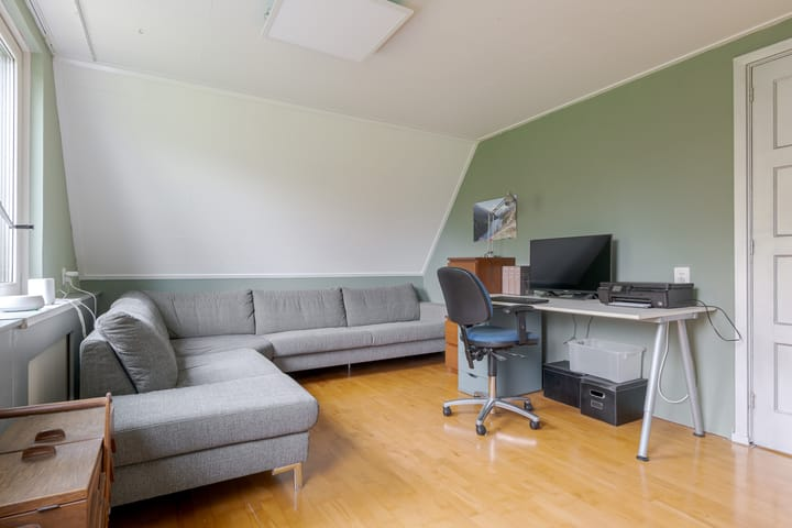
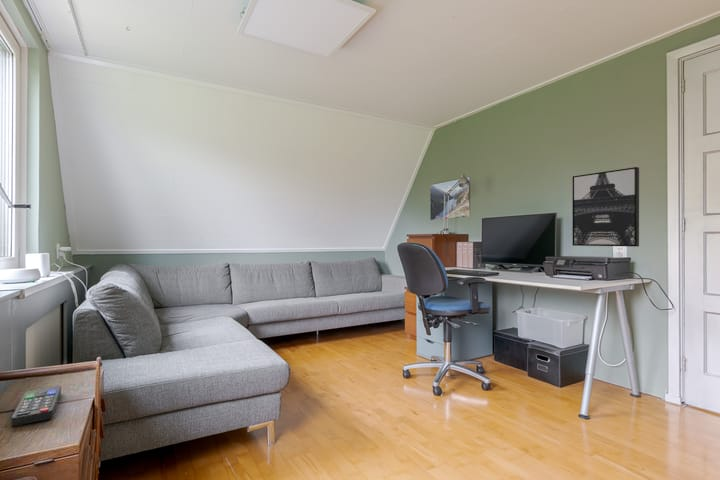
+ remote control (38, 403)
+ wall art (603, 209)
